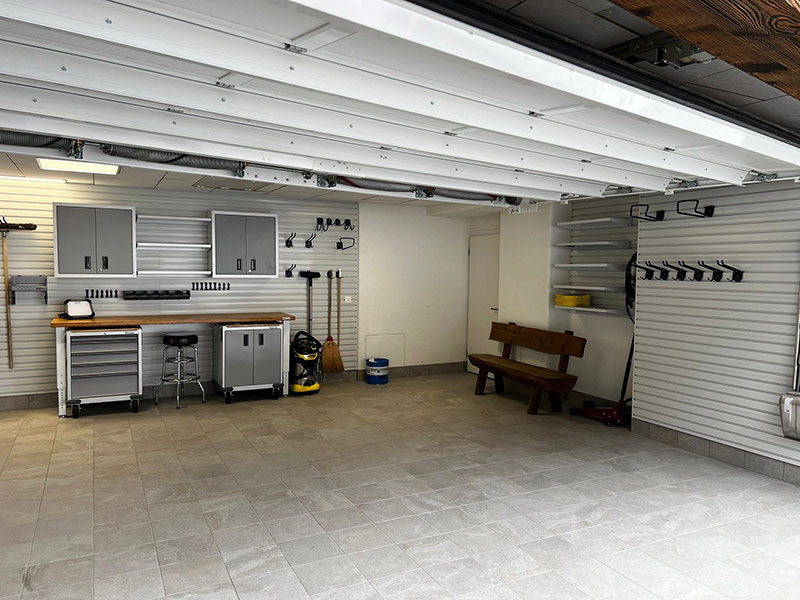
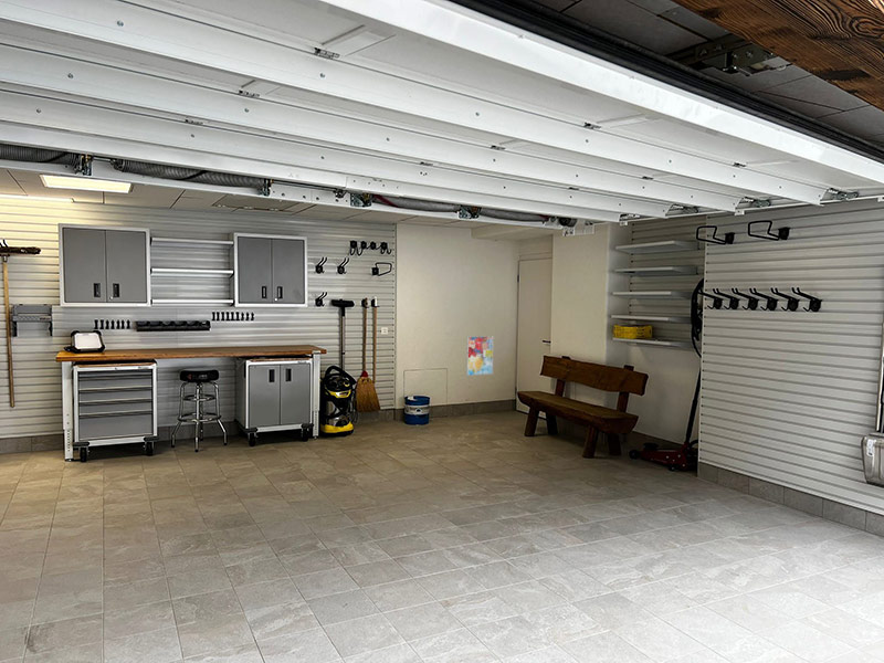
+ wall art (480, 355)
